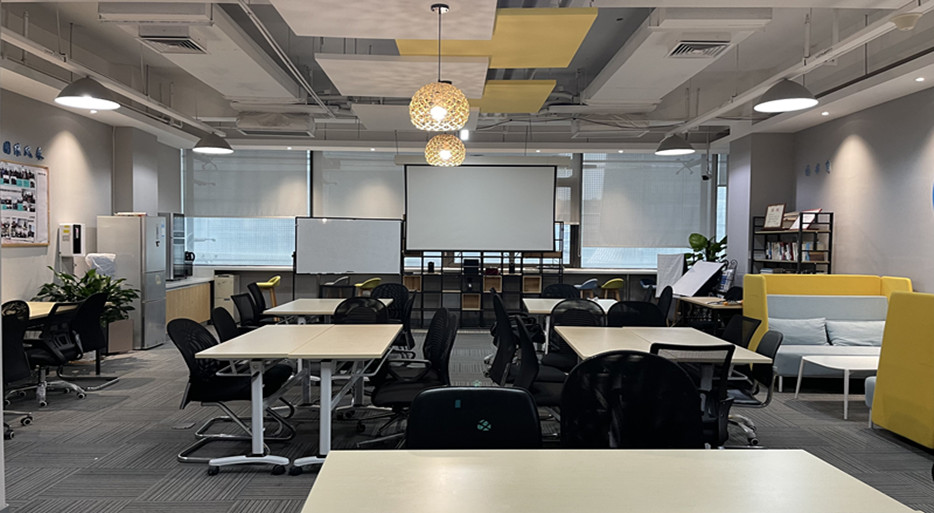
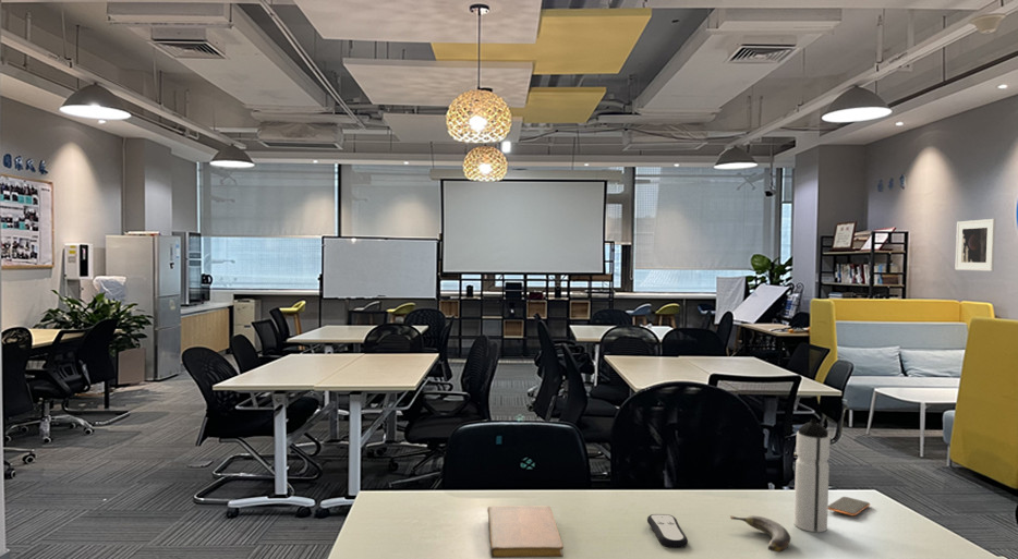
+ smartphone (848, 506)
+ water bottle (812, 472)
+ notebook (522, 530)
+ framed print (974, 245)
+ banana (765, 531)
+ remote control (667, 530)
